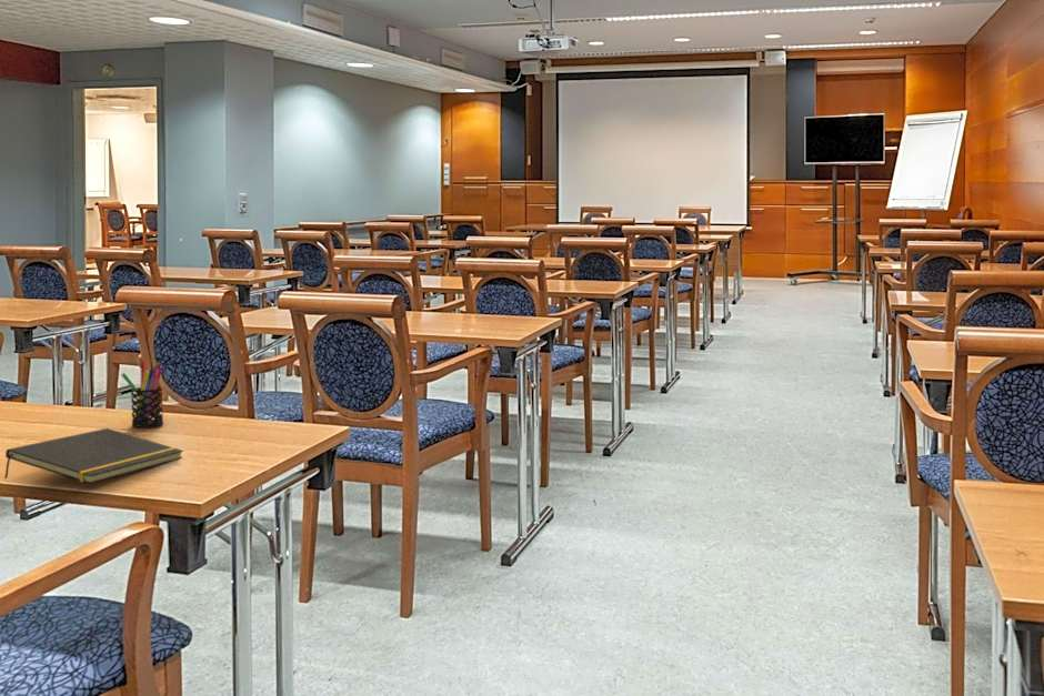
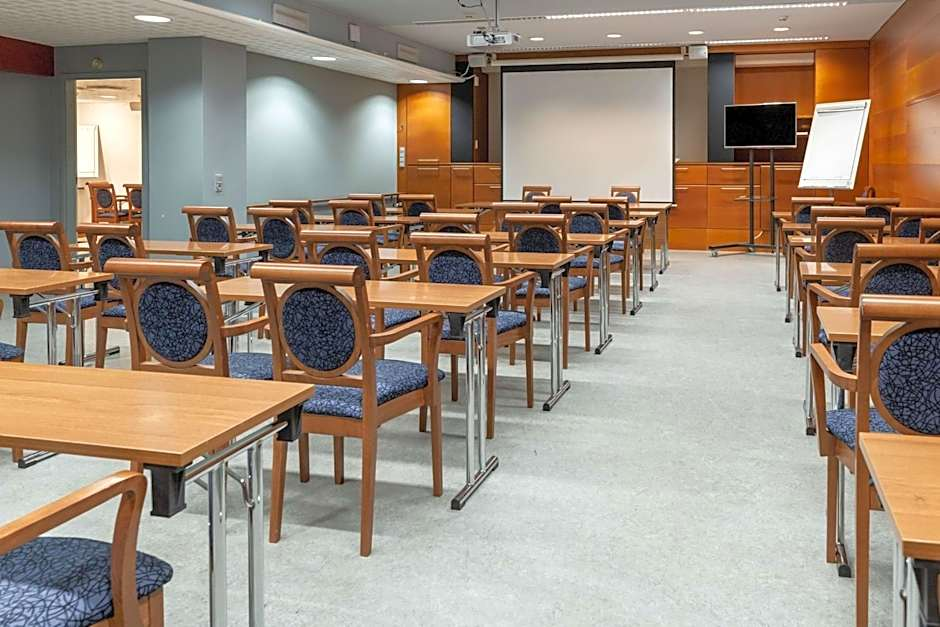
- notepad (99, 453)
- pen holder (142, 393)
